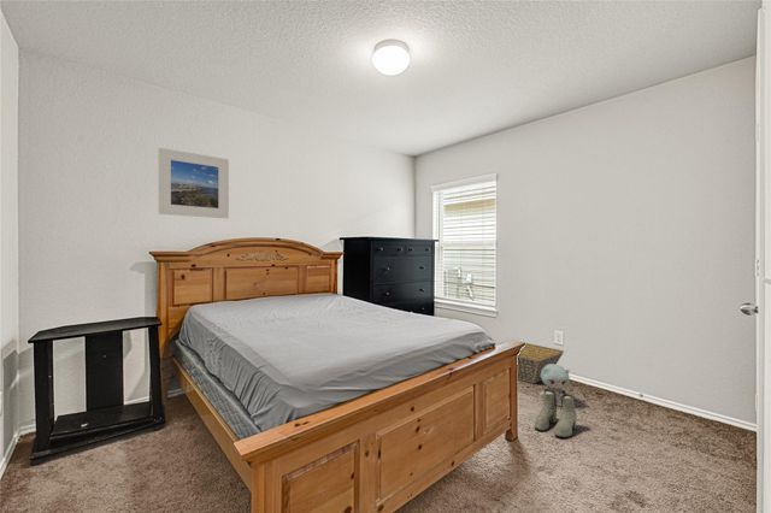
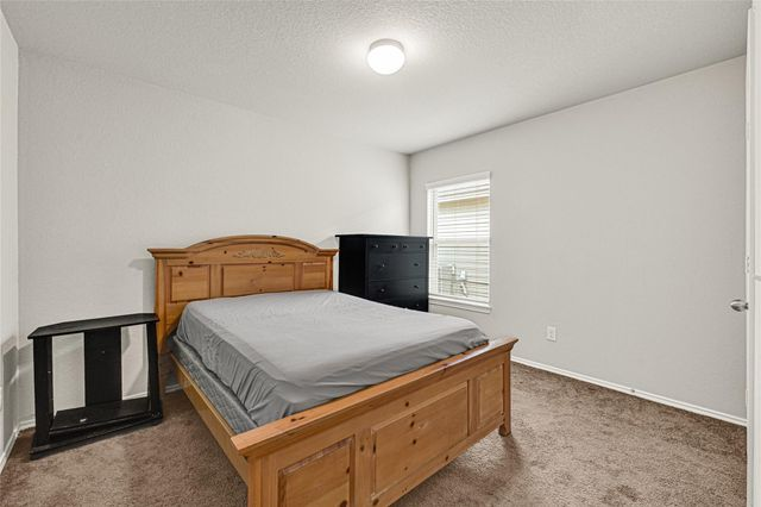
- basket (526, 362)
- boots (555, 411)
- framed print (195, 184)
- plush toy (554, 384)
